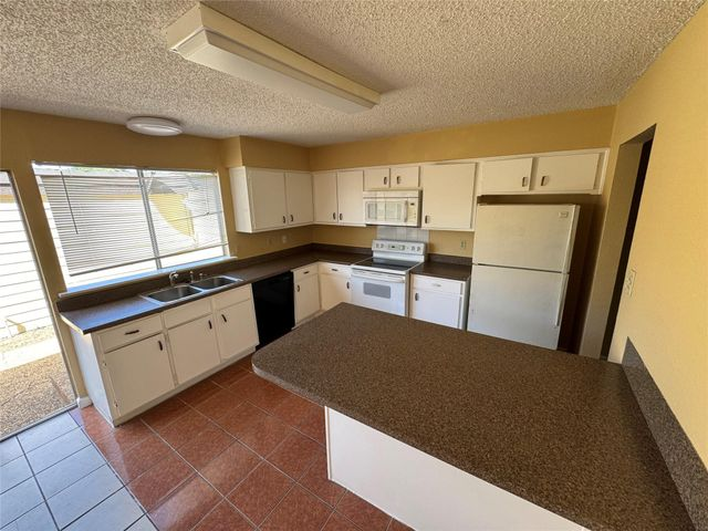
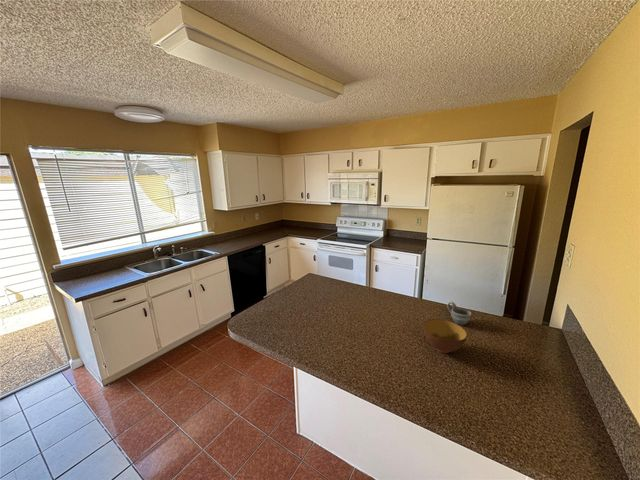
+ cup (459, 313)
+ bowl (443, 339)
